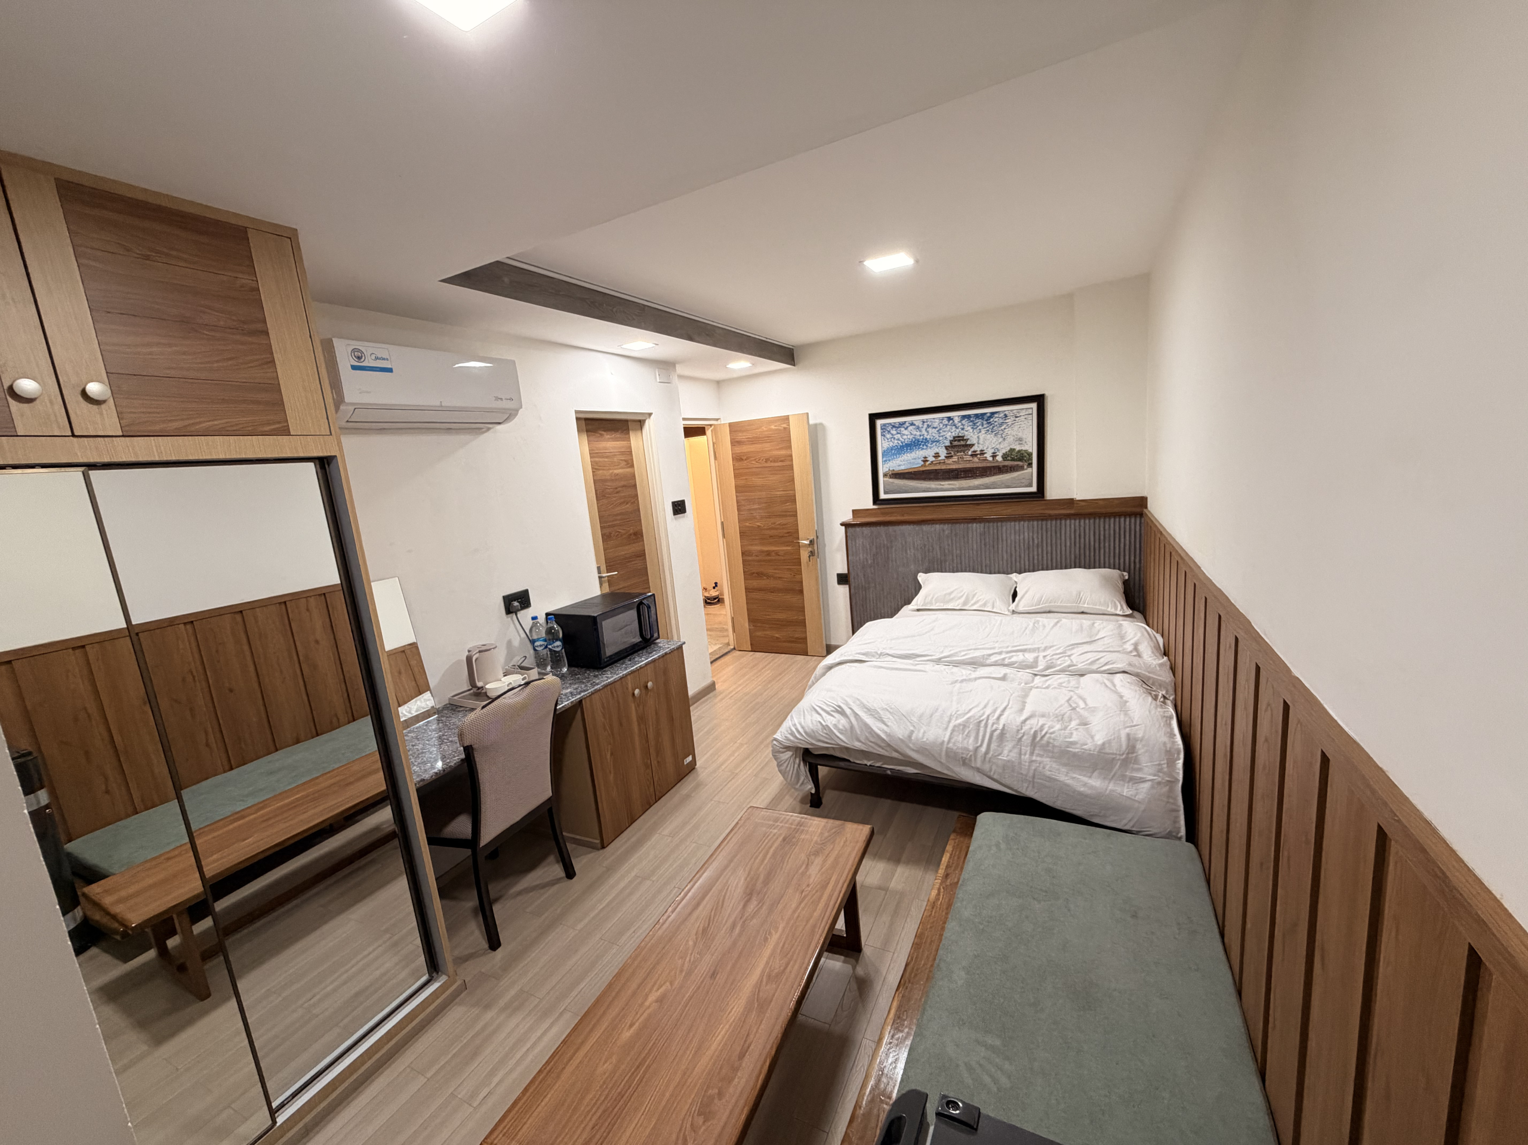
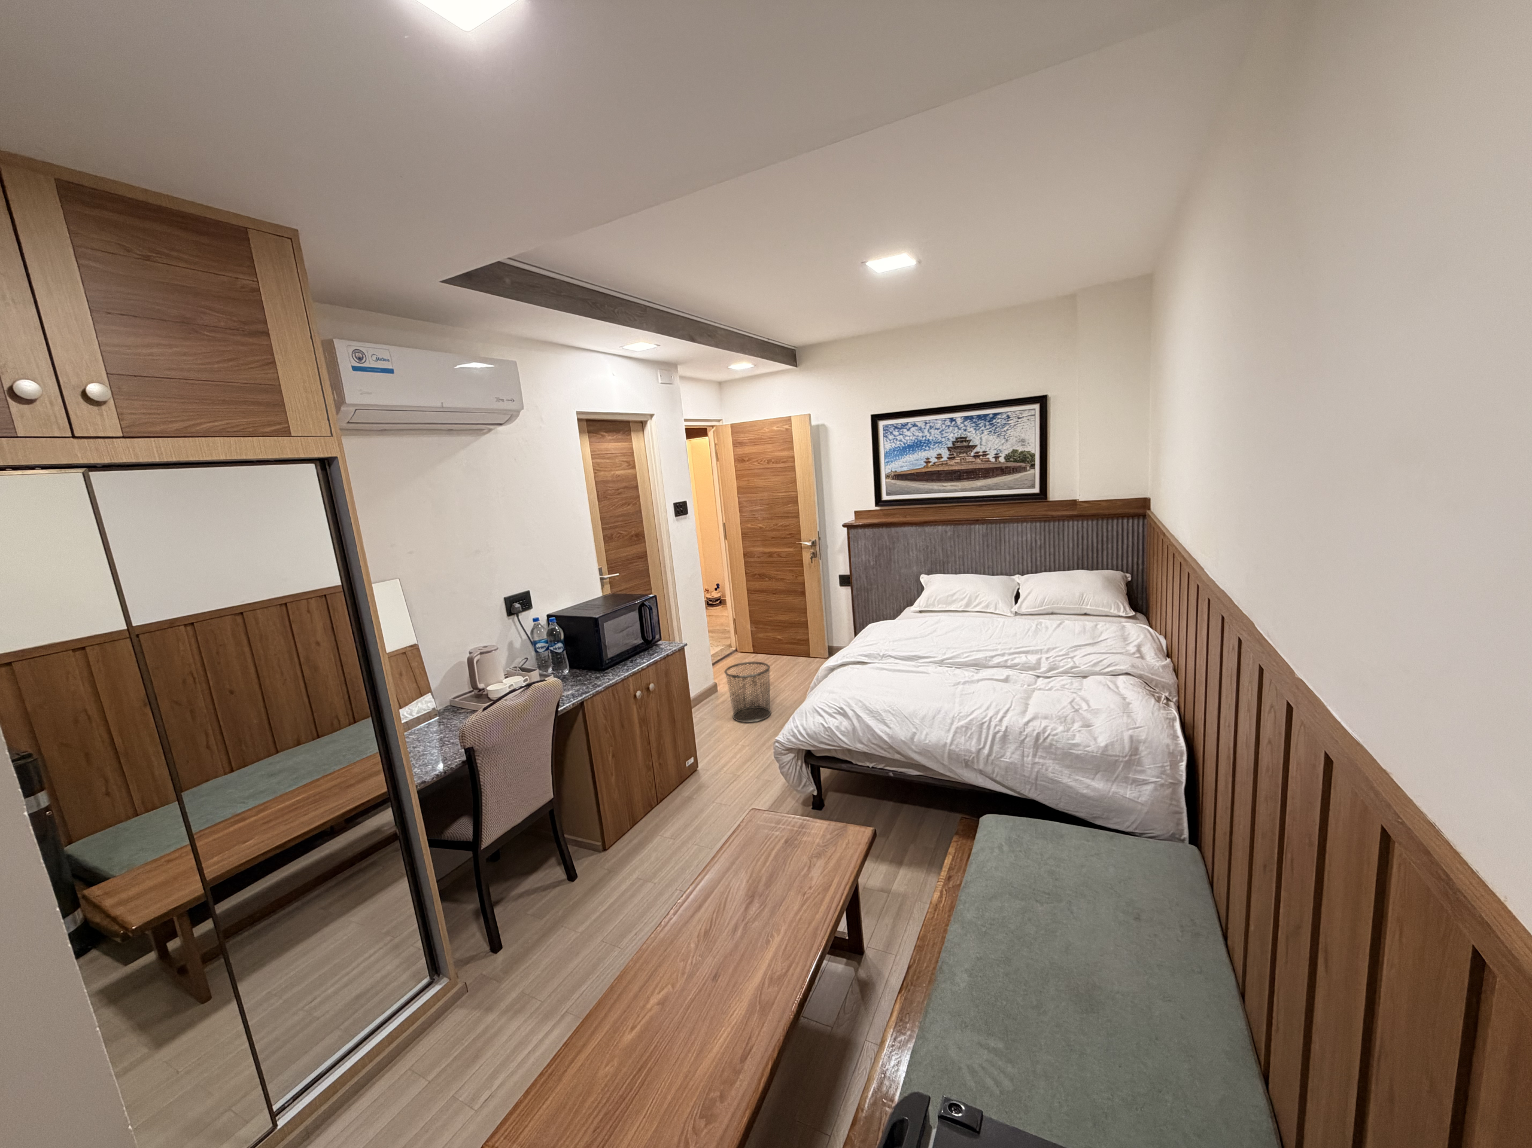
+ waste bin (749, 692)
